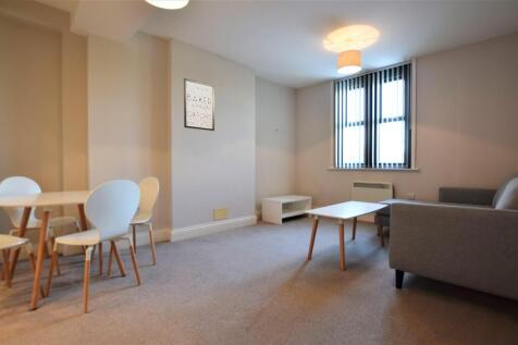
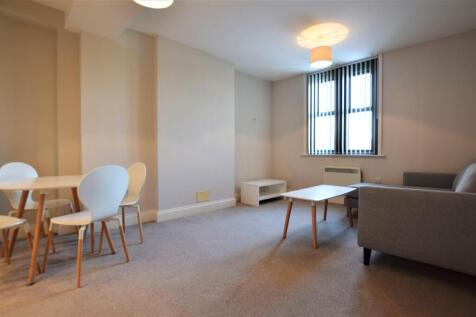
- wall art (199, 106)
